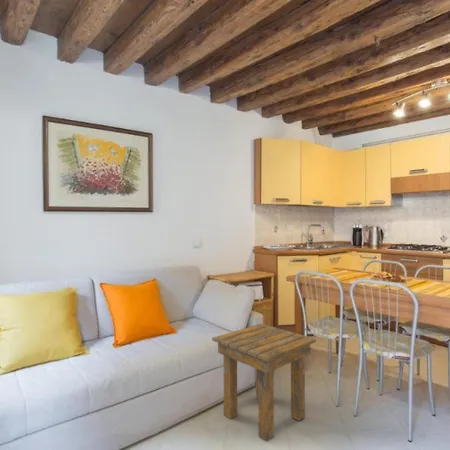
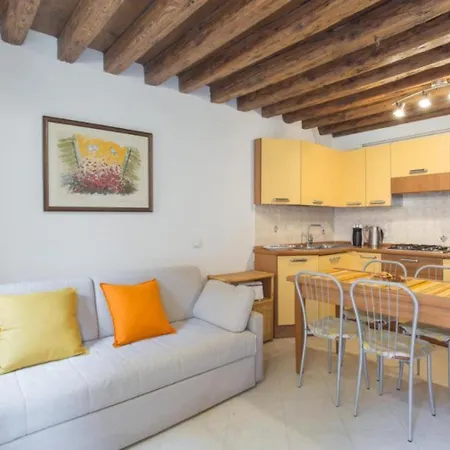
- side table (263, 377)
